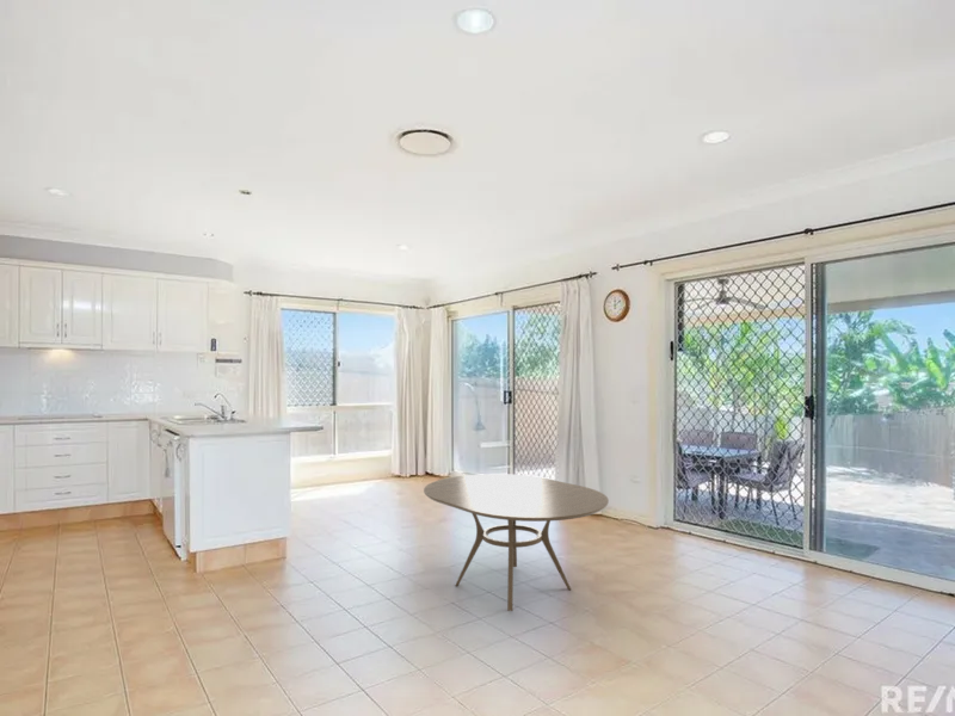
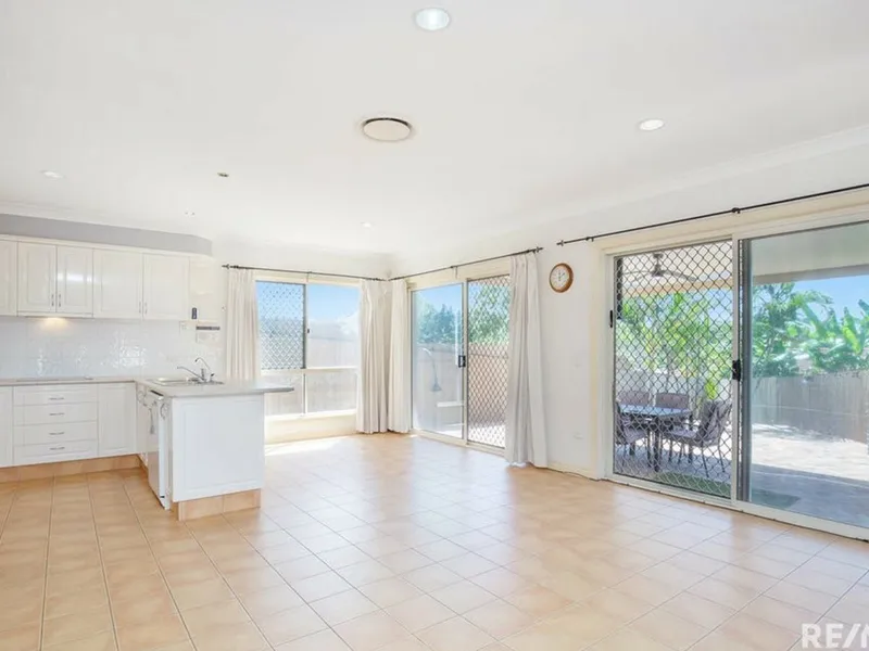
- dining table (512, 539)
